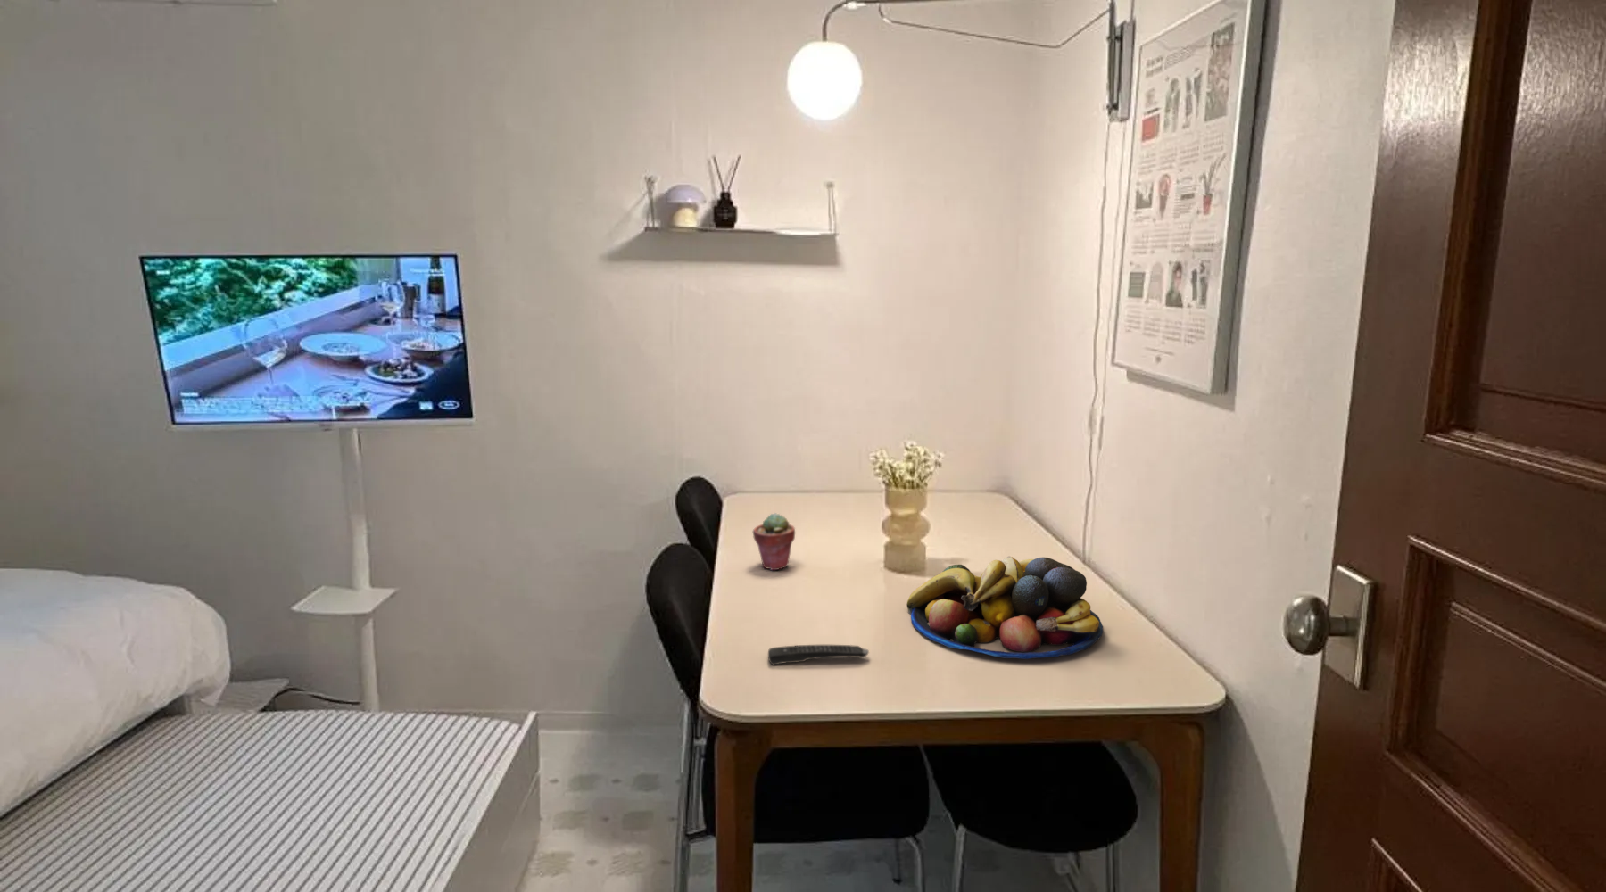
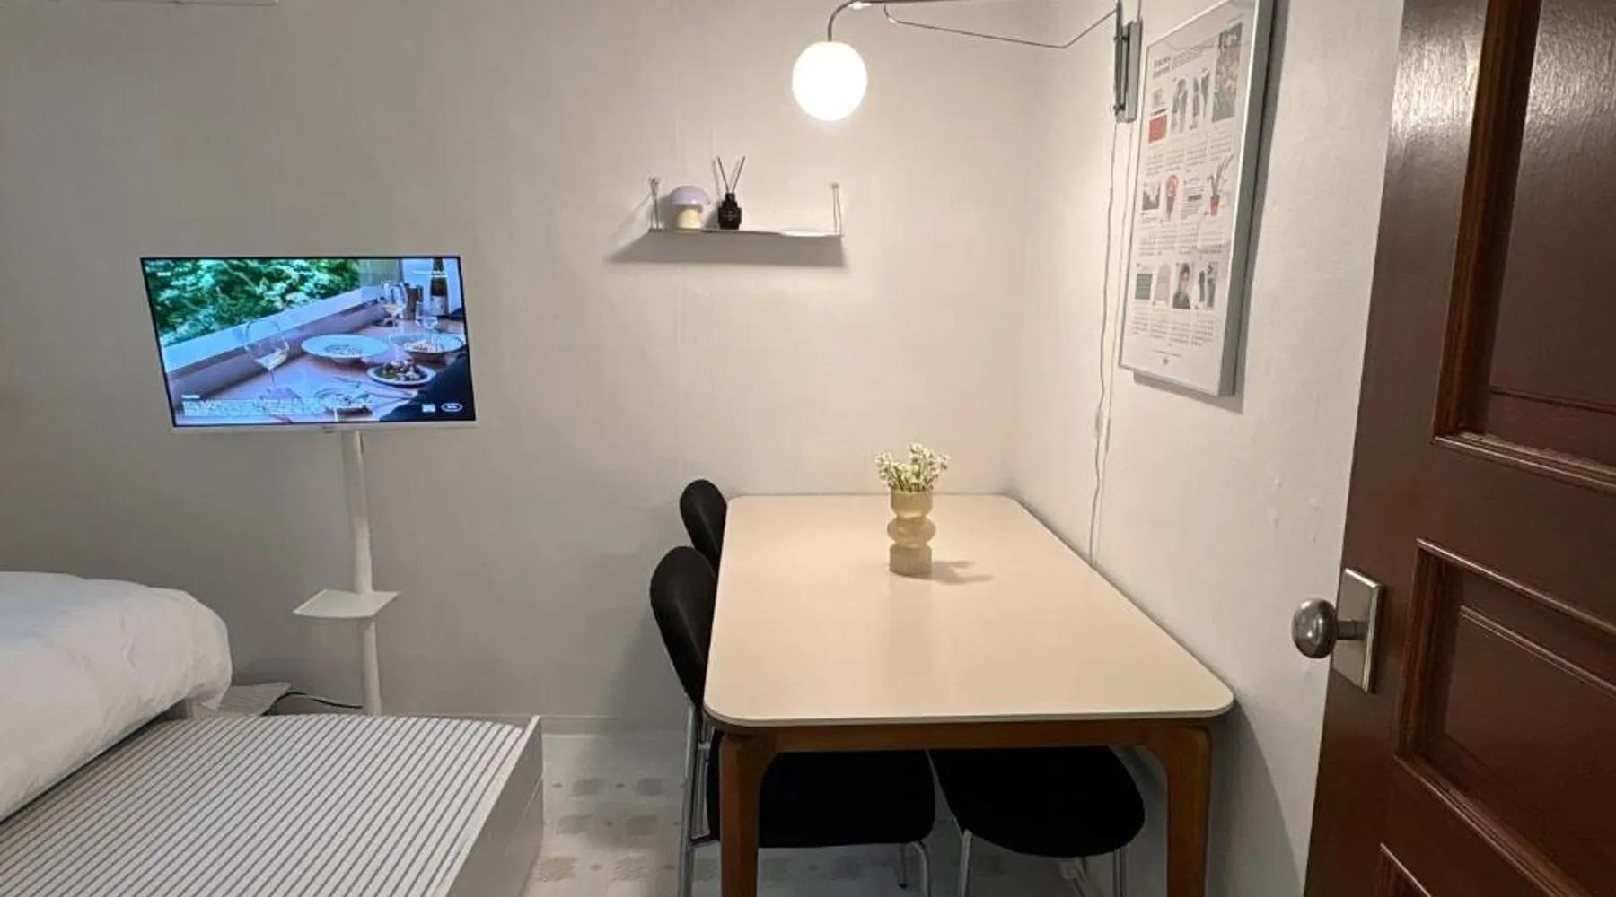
- remote control (818, 653)
- fruit bowl (1004, 591)
- potted succulent (774, 538)
